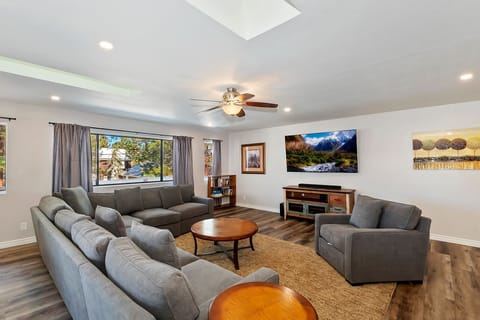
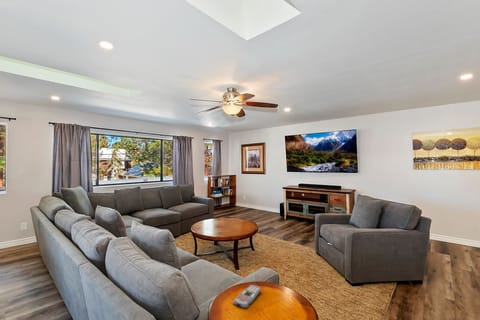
+ remote control (248, 295)
